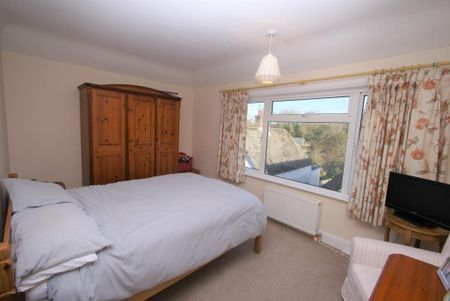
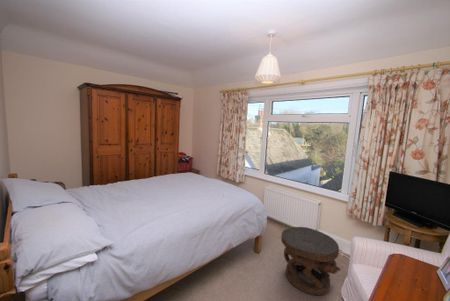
+ side table (308, 258)
